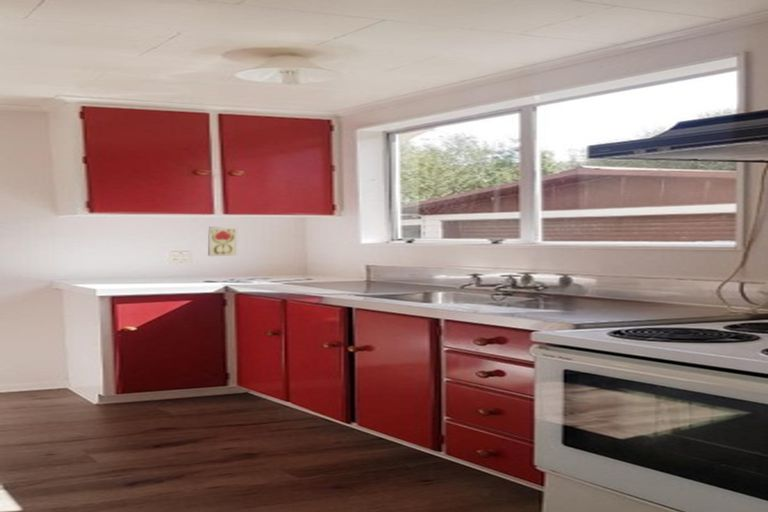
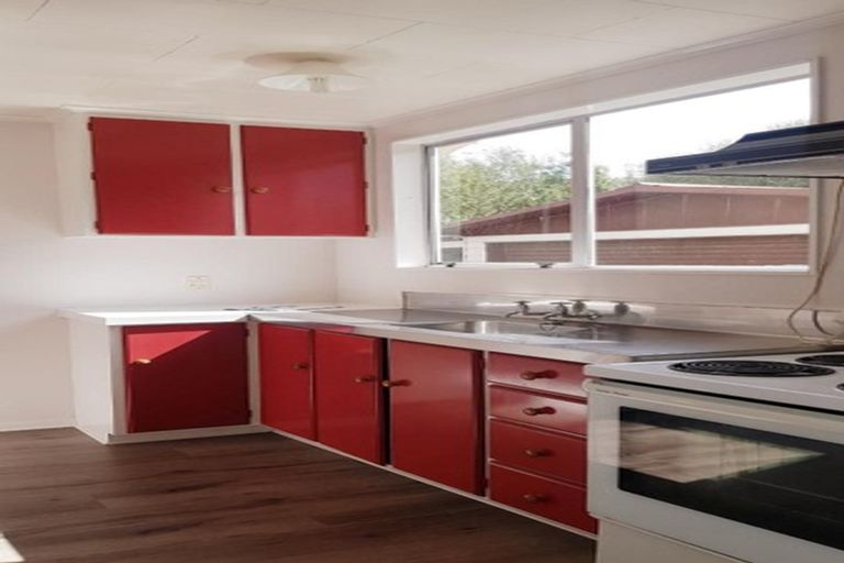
- decorative tile (222, 241)
